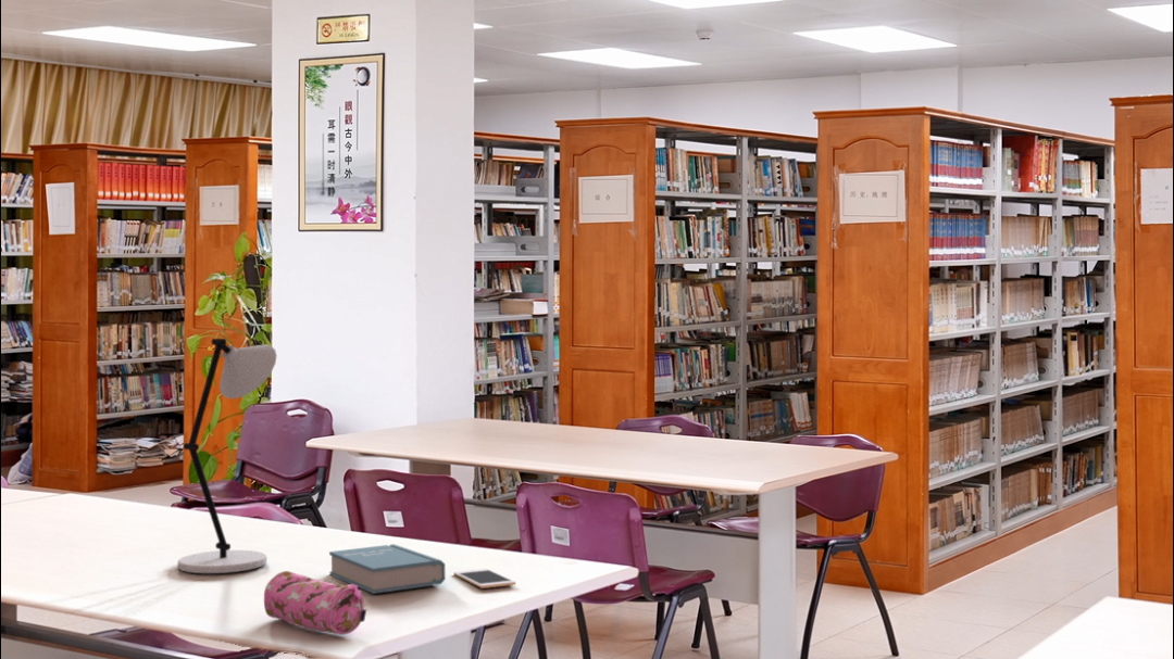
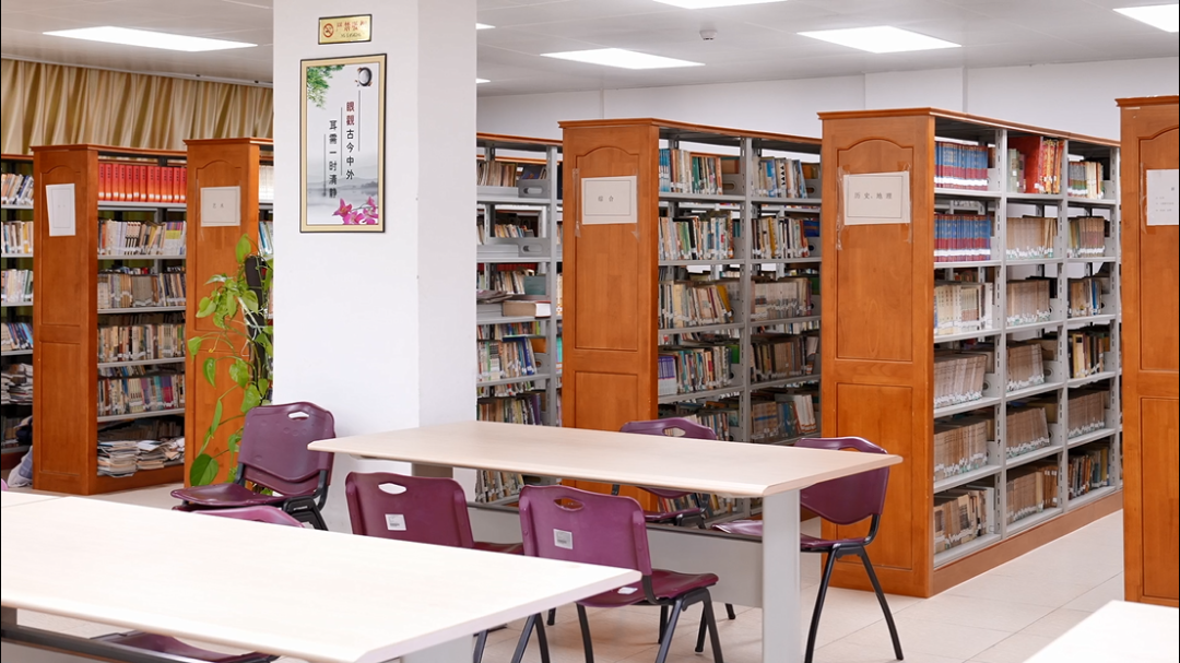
- cell phone (484, 578)
- book (386, 567)
- desk lamp (199, 459)
- pencil case (313, 601)
